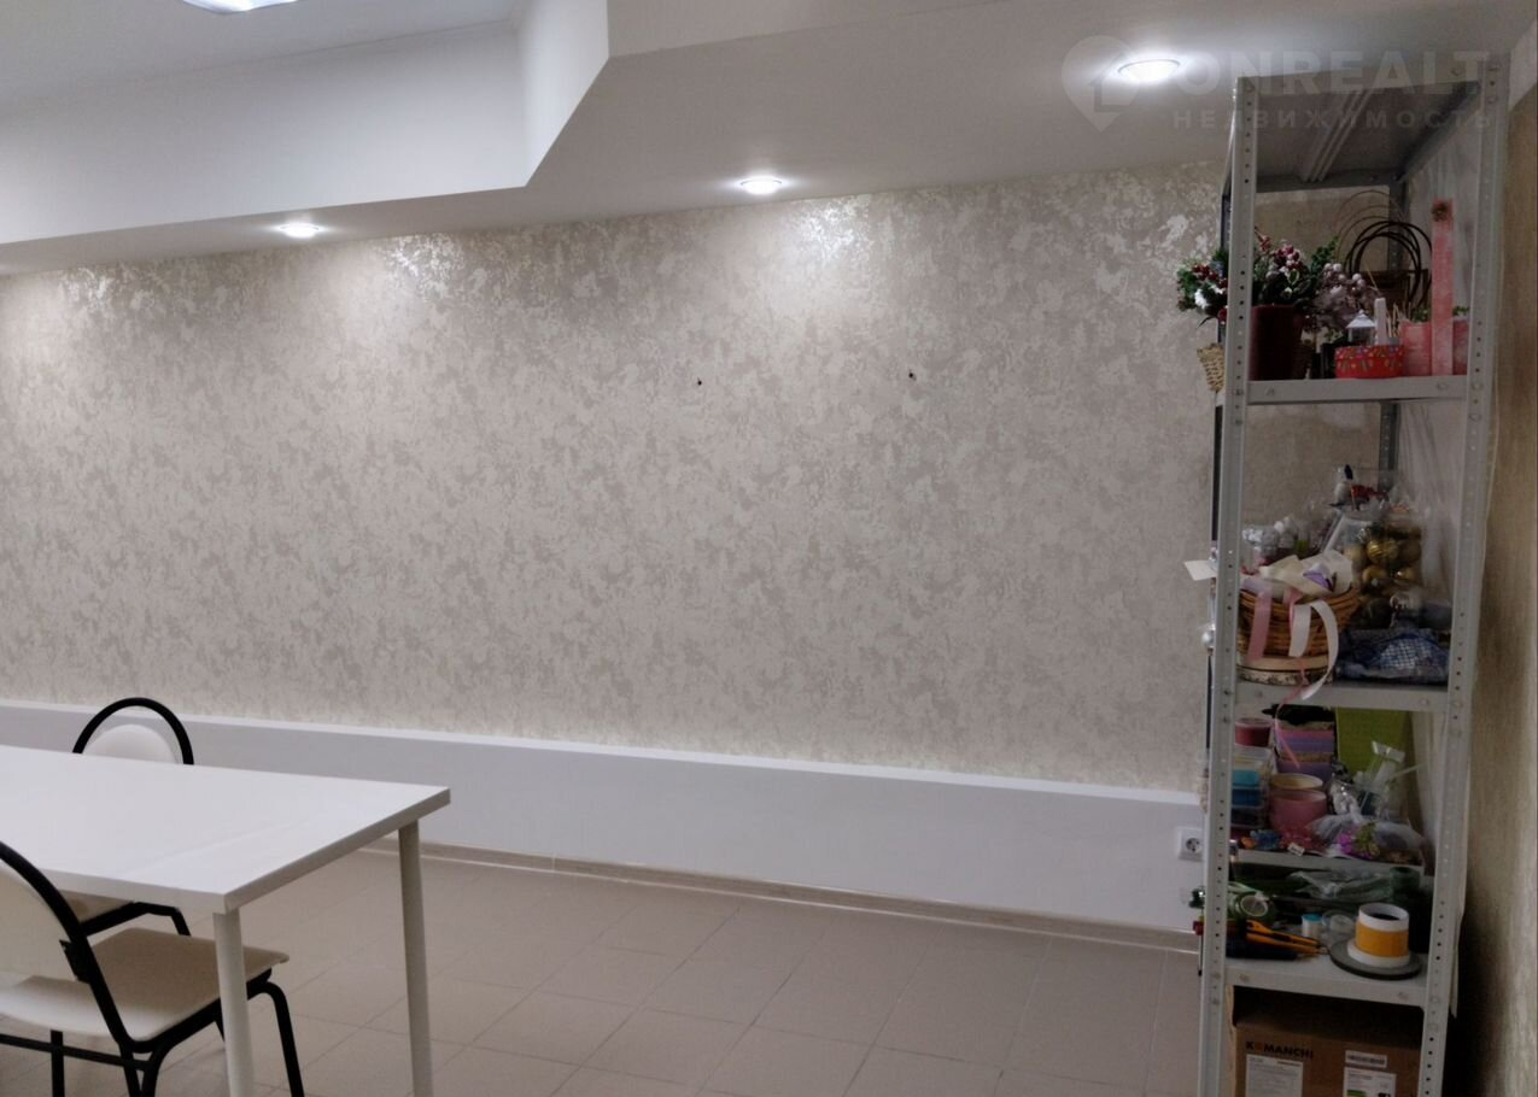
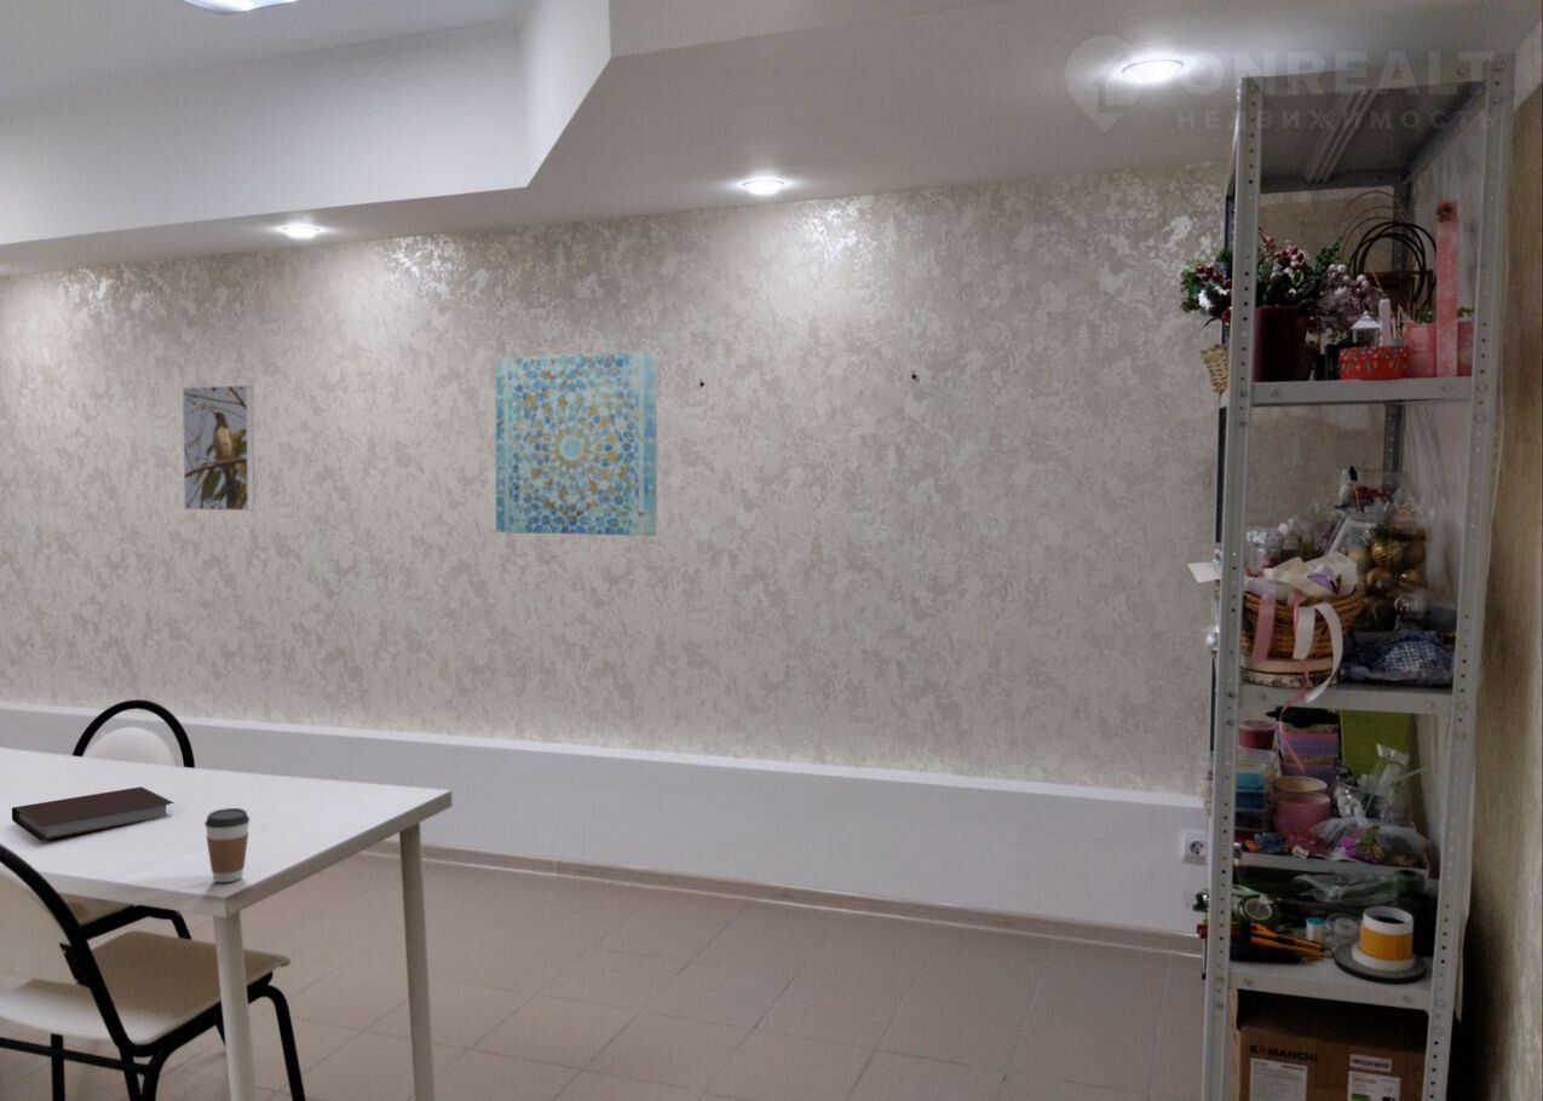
+ coffee cup (228, 846)
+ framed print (218, 448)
+ wall art (574, 444)
+ notebook (93, 811)
